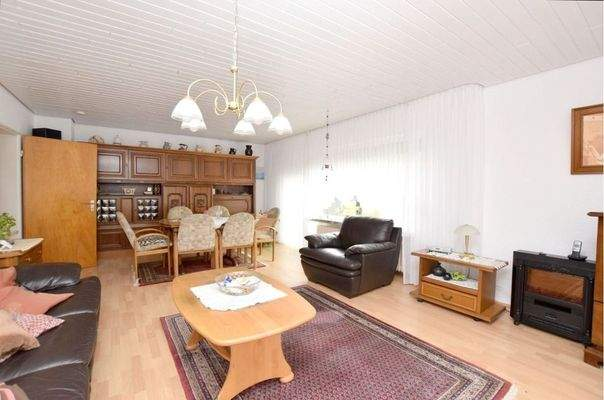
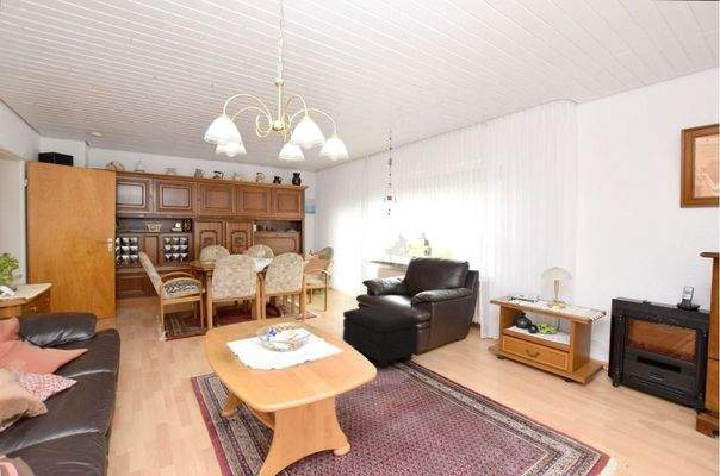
+ footstool (378, 332)
